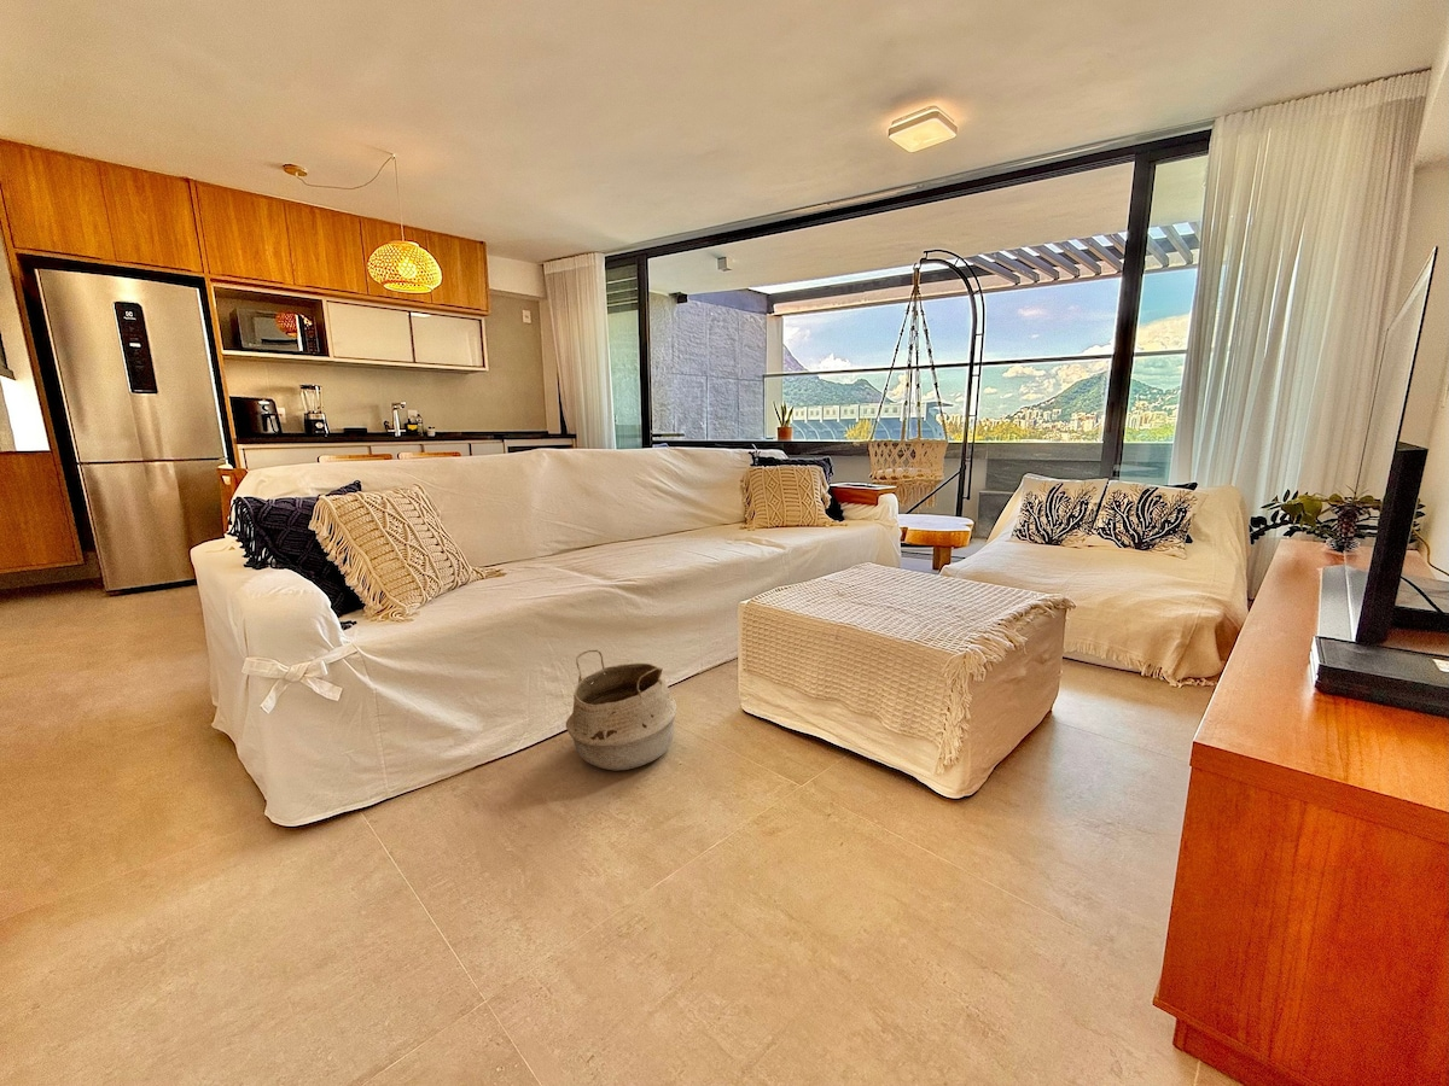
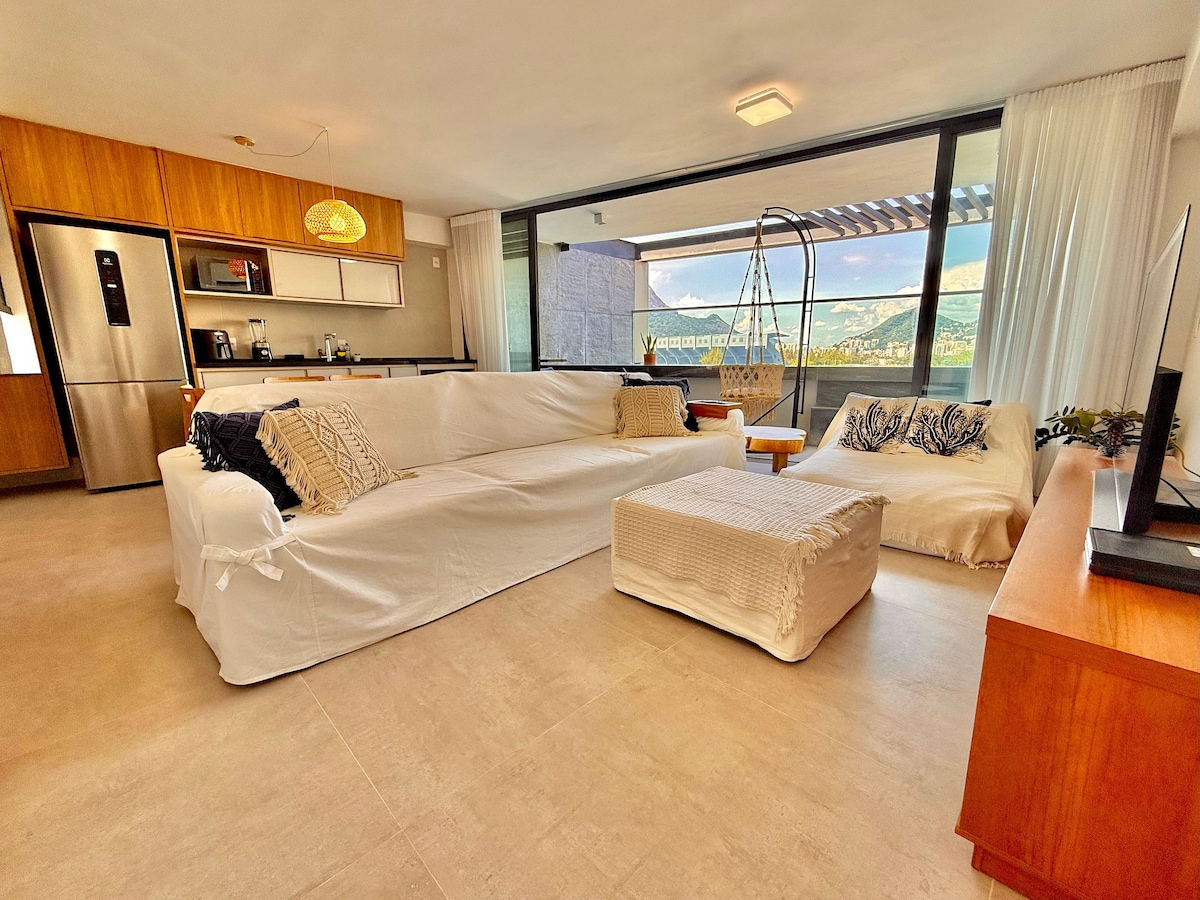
- woven basket (619, 700)
